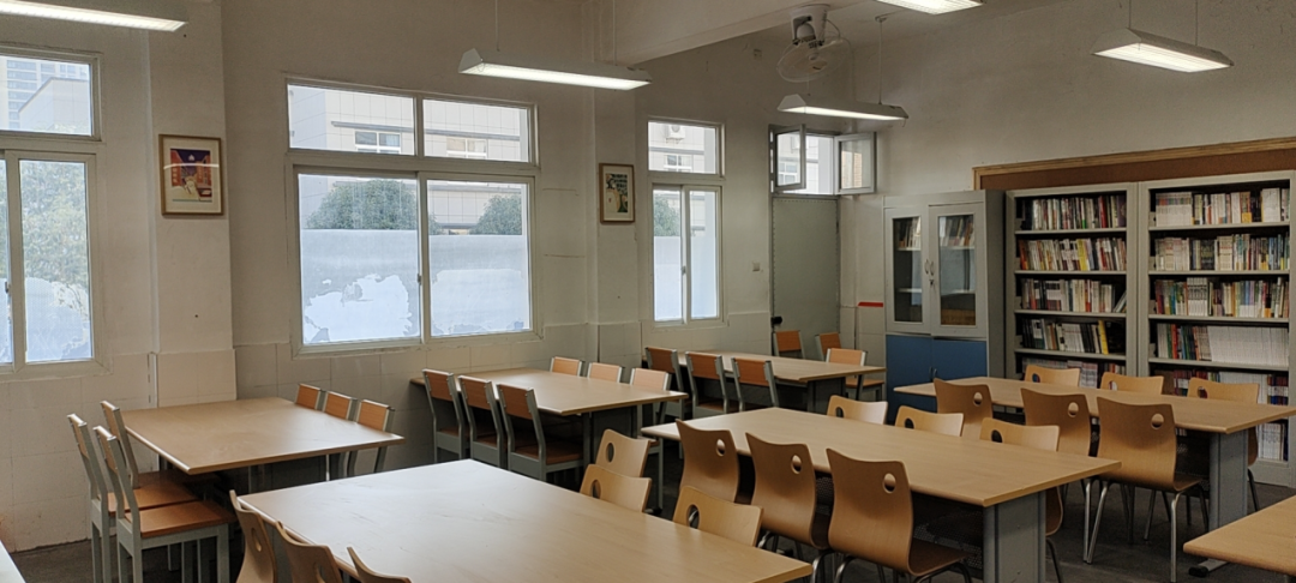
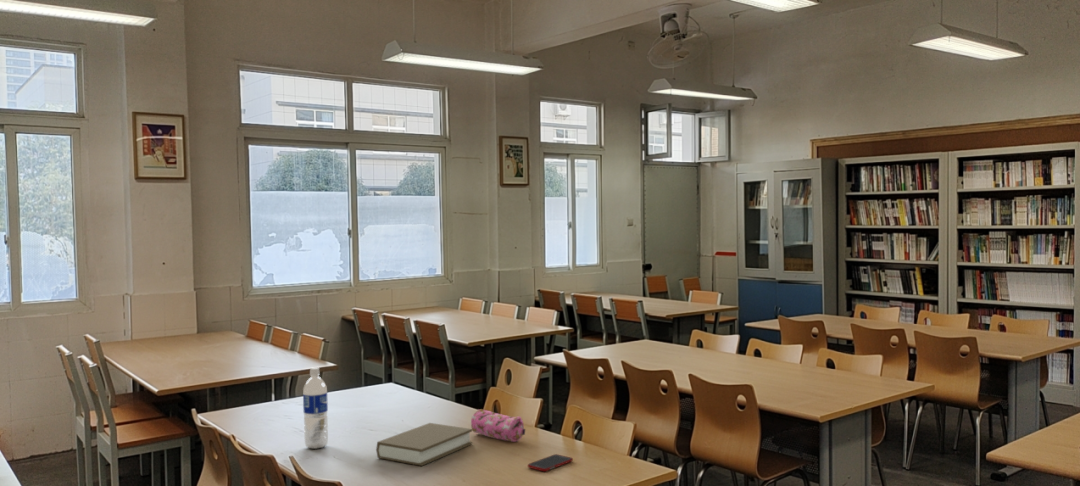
+ cell phone (550, 462)
+ book (425, 442)
+ water bottle (315, 407)
+ pencil case (497, 424)
